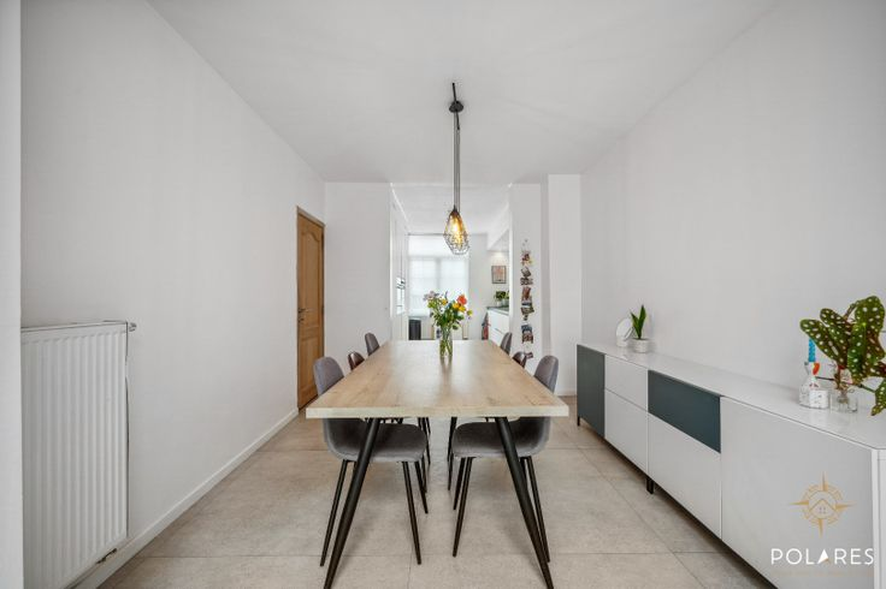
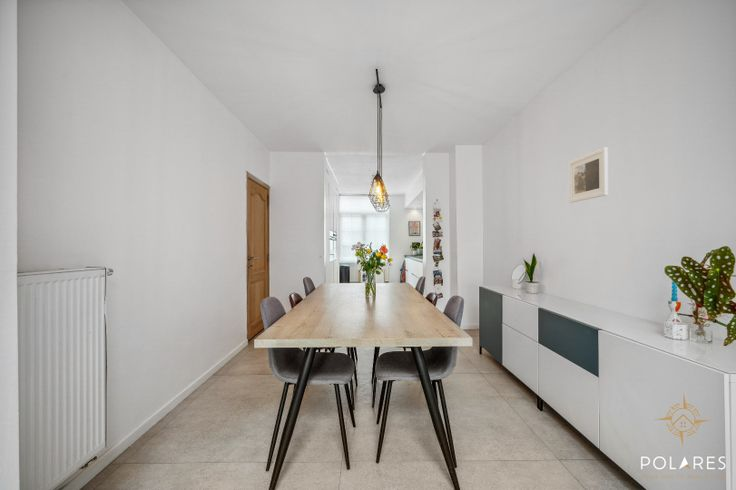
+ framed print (586, 177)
